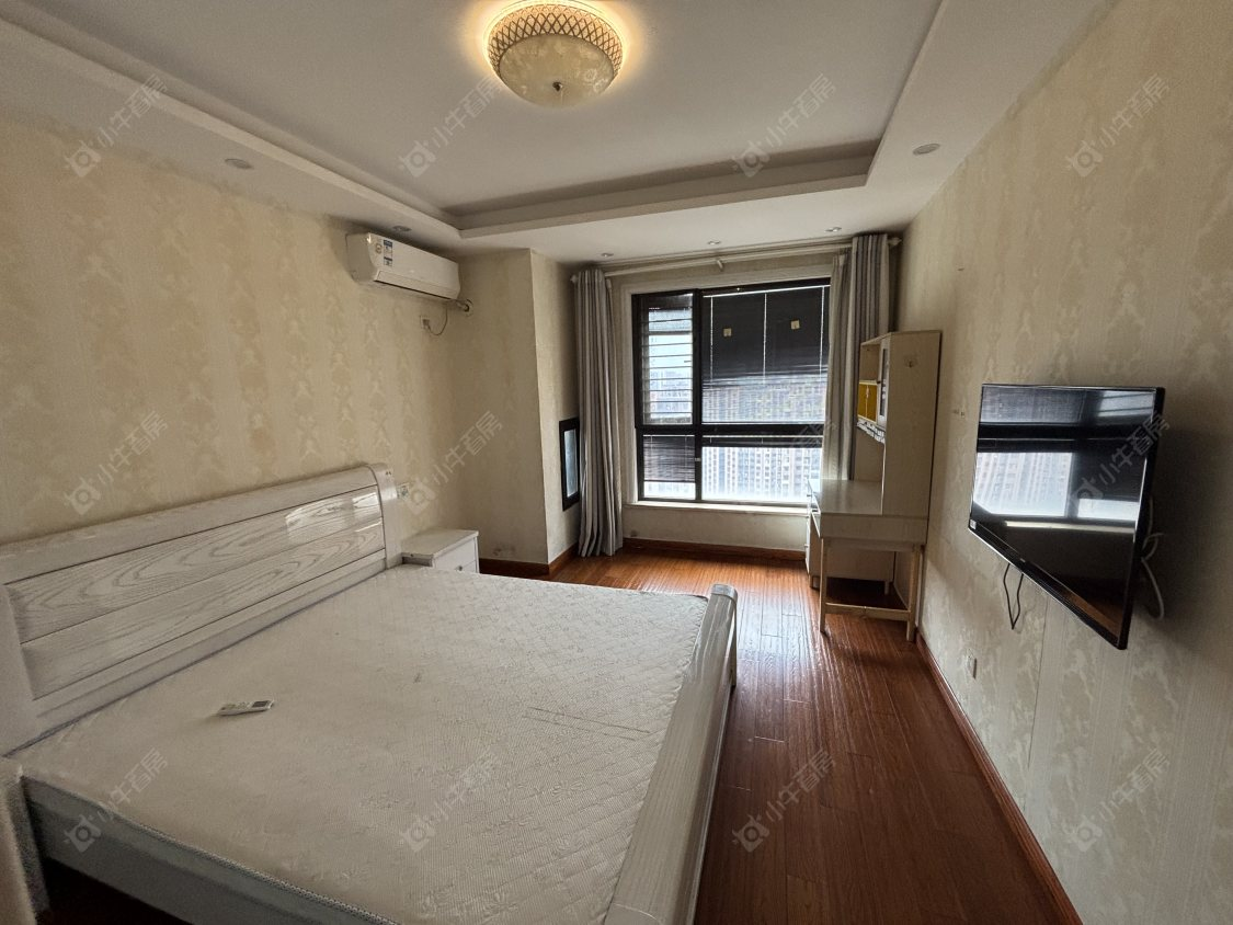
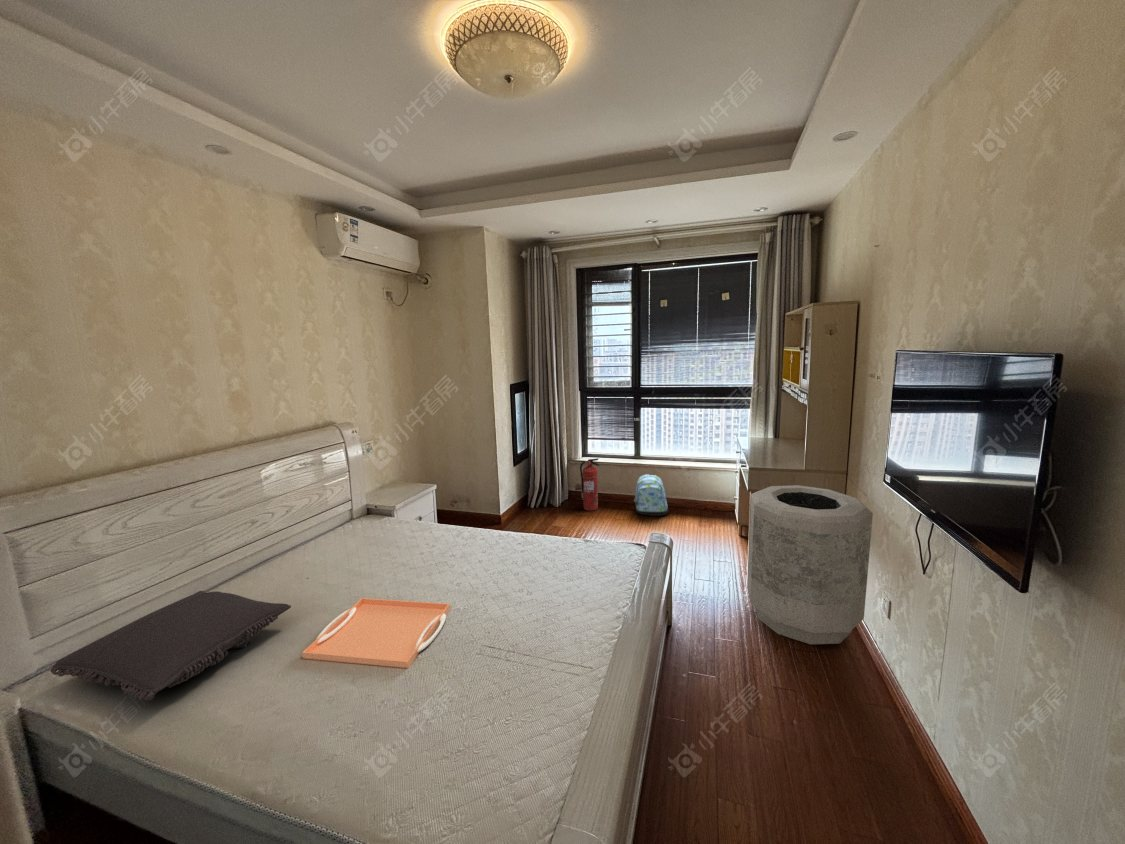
+ pillow (181, 636)
+ trash can (804, 558)
+ fire extinguisher (589, 483)
+ serving tray (382, 628)
+ backpack (650, 495)
